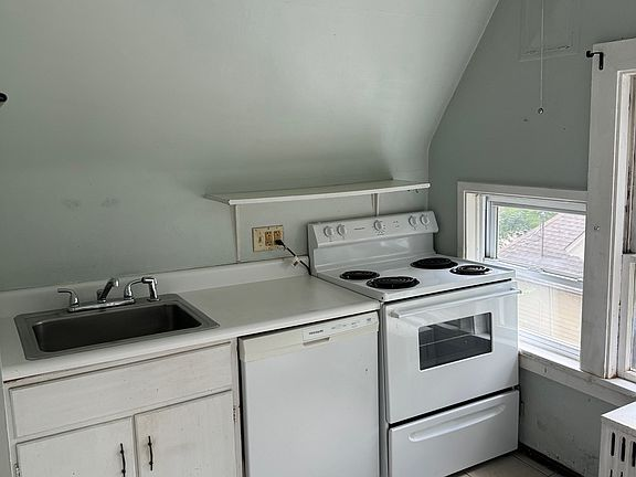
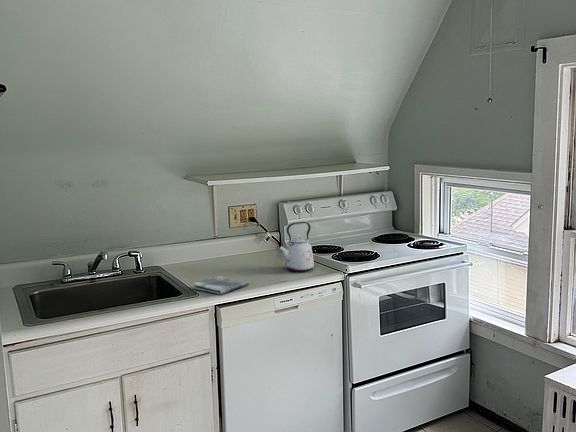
+ dish towel (219, 283)
+ kettle (294, 246)
